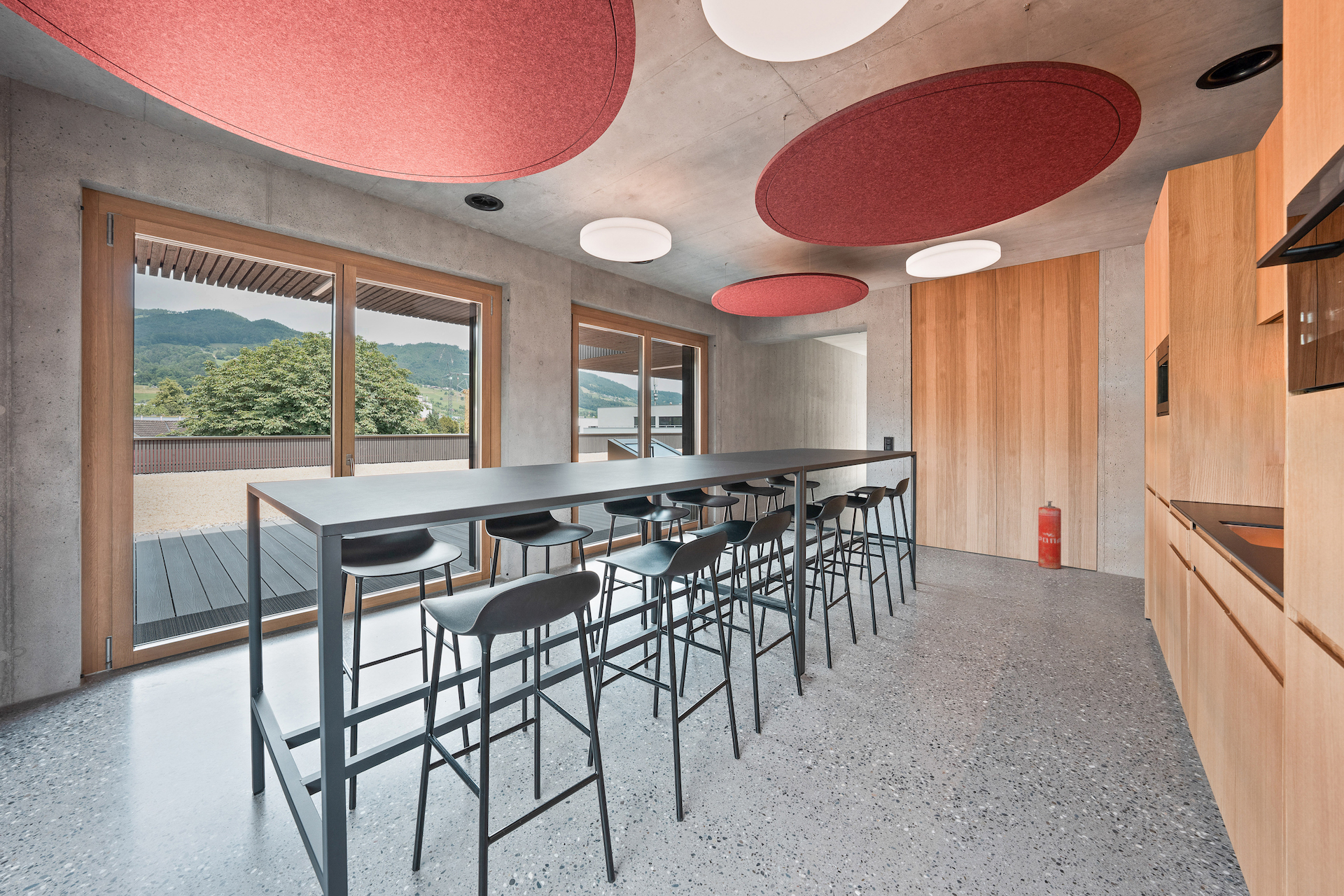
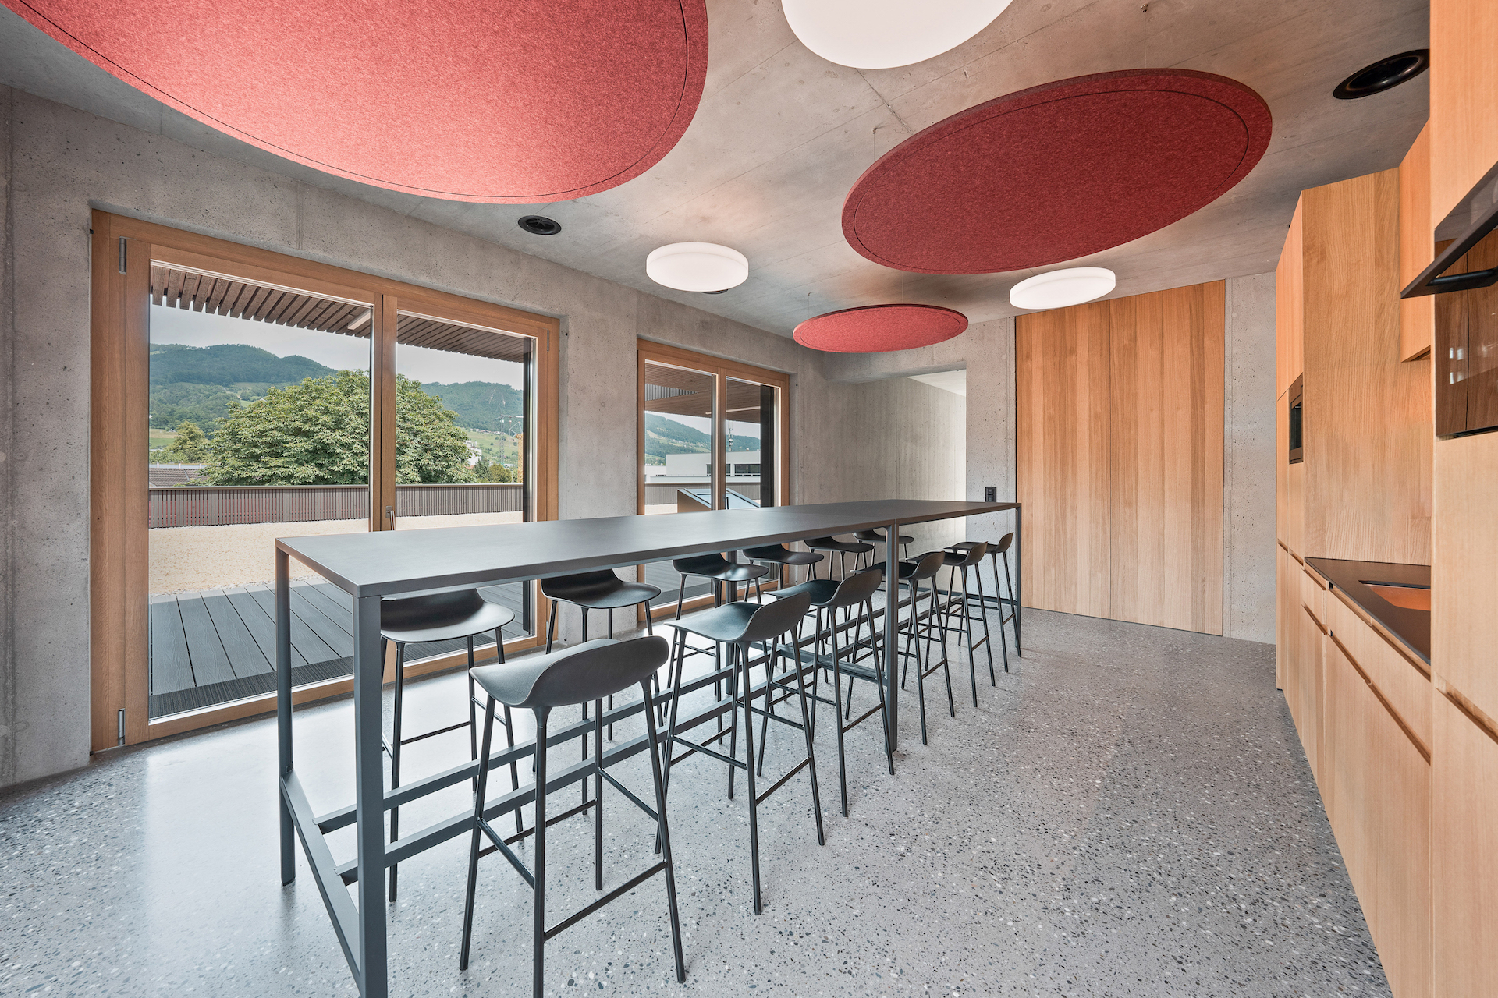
- fire extinguisher (1049, 533)
